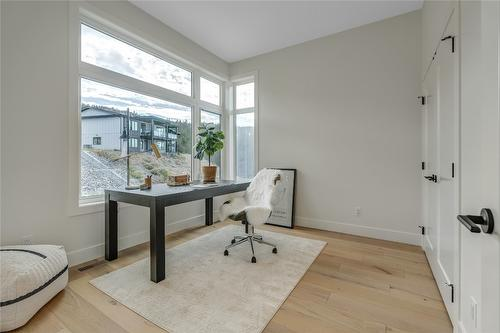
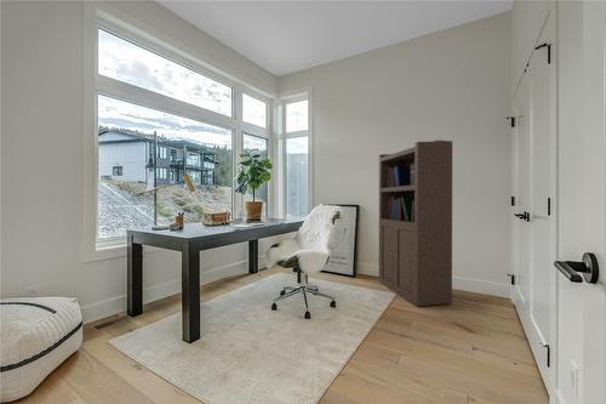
+ bookcase (411, 216)
